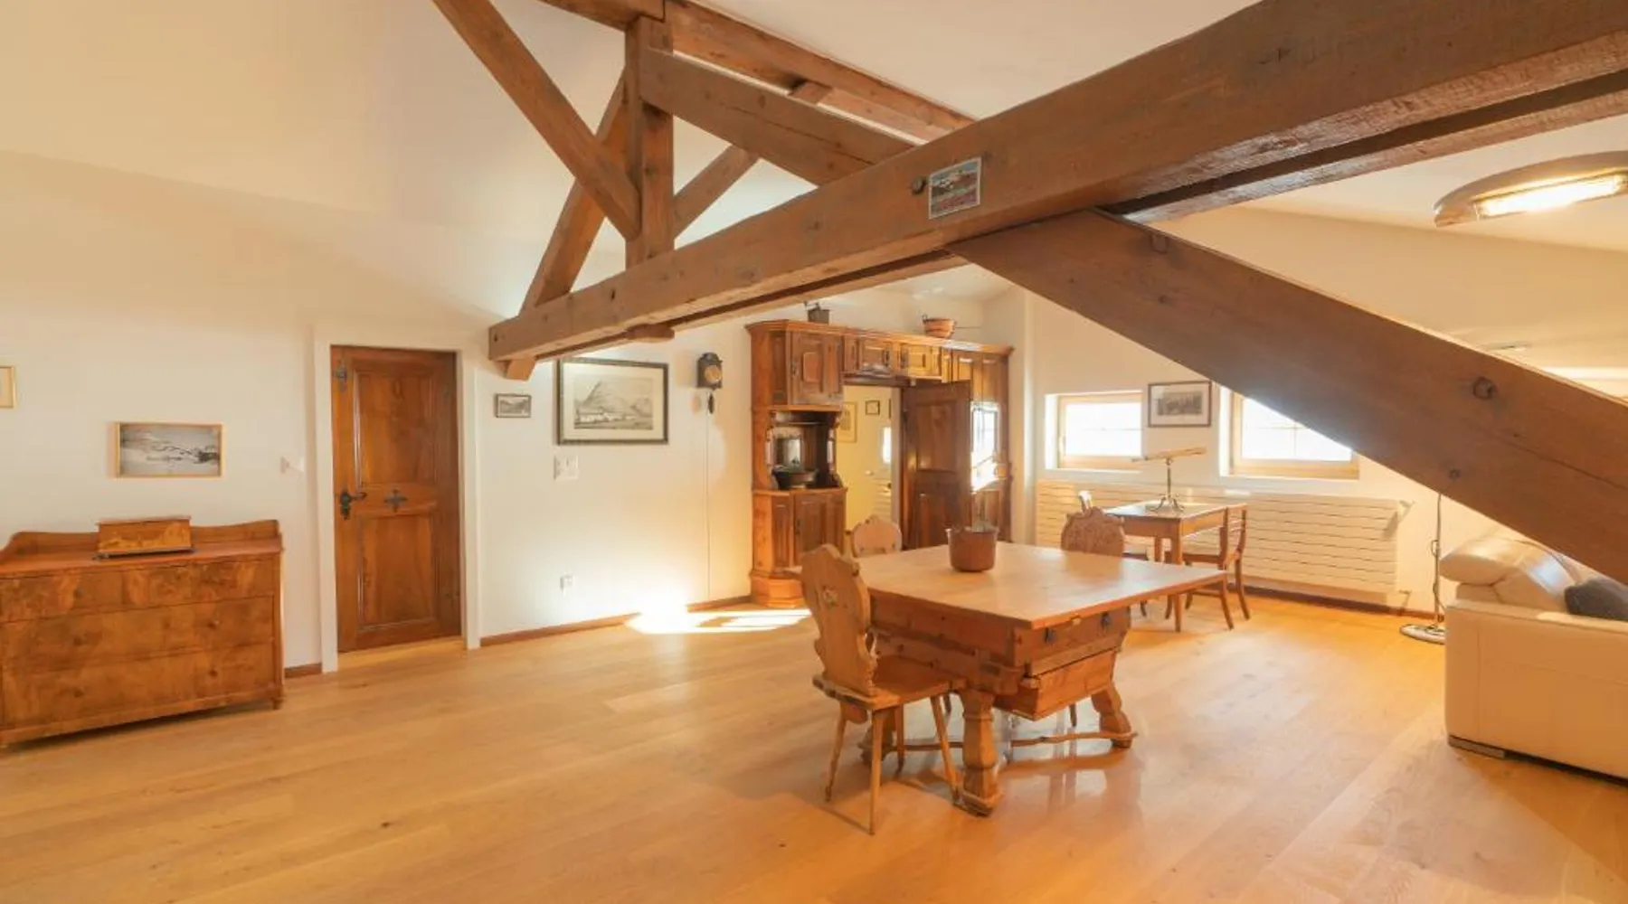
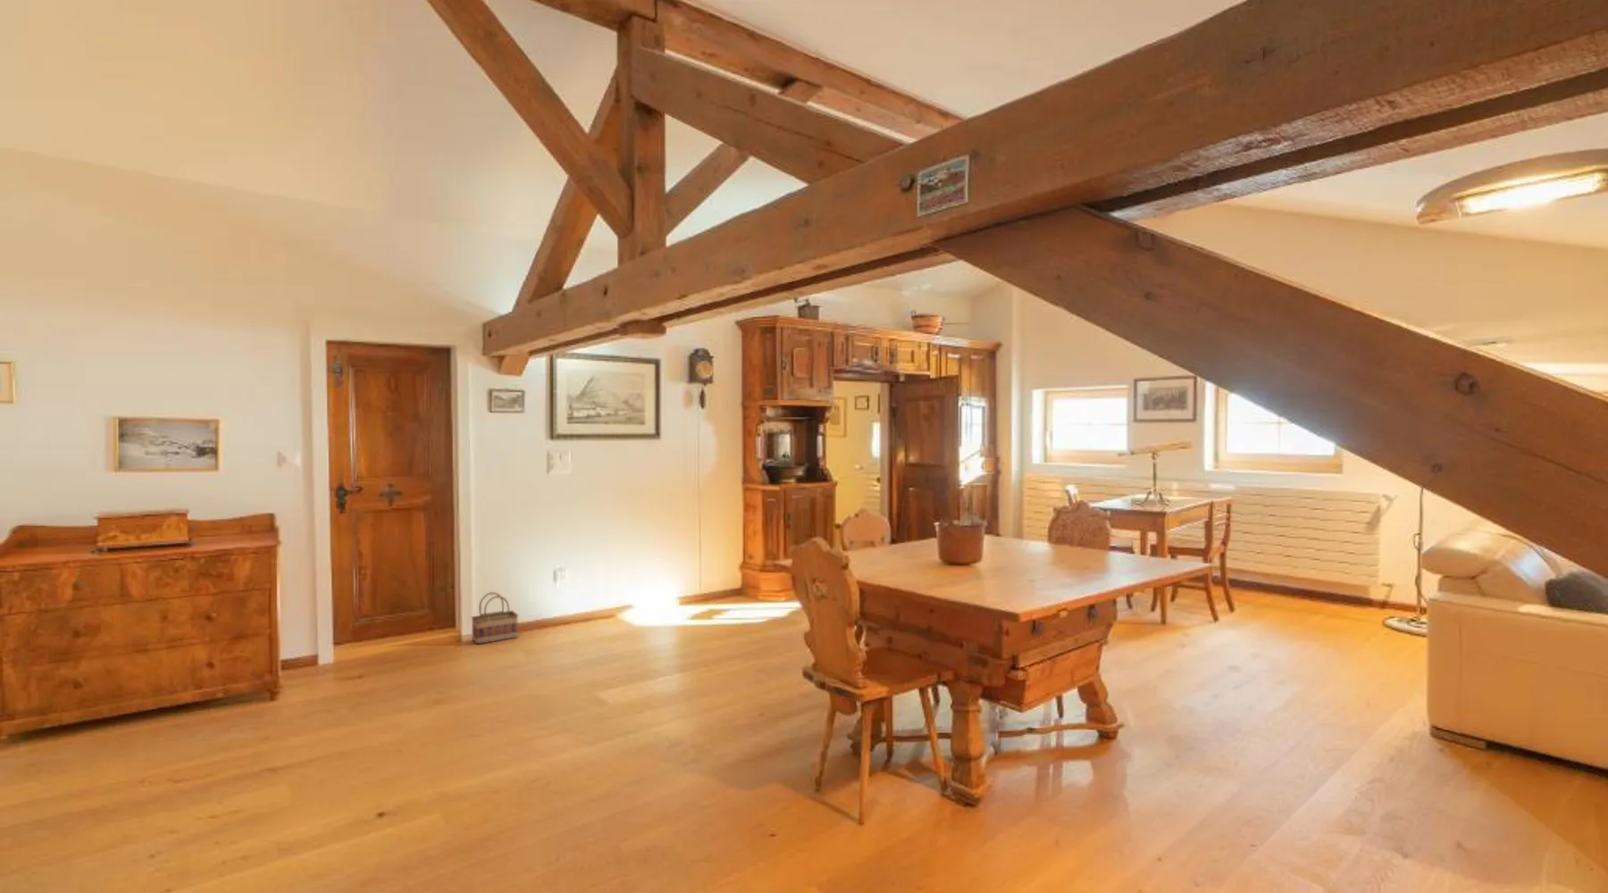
+ basket (494, 616)
